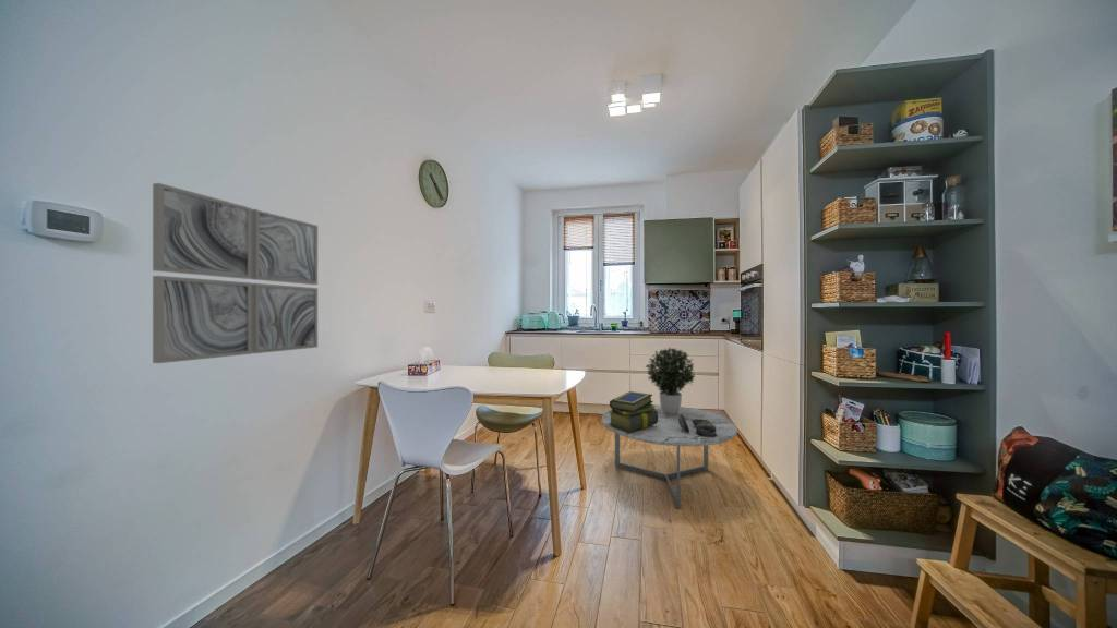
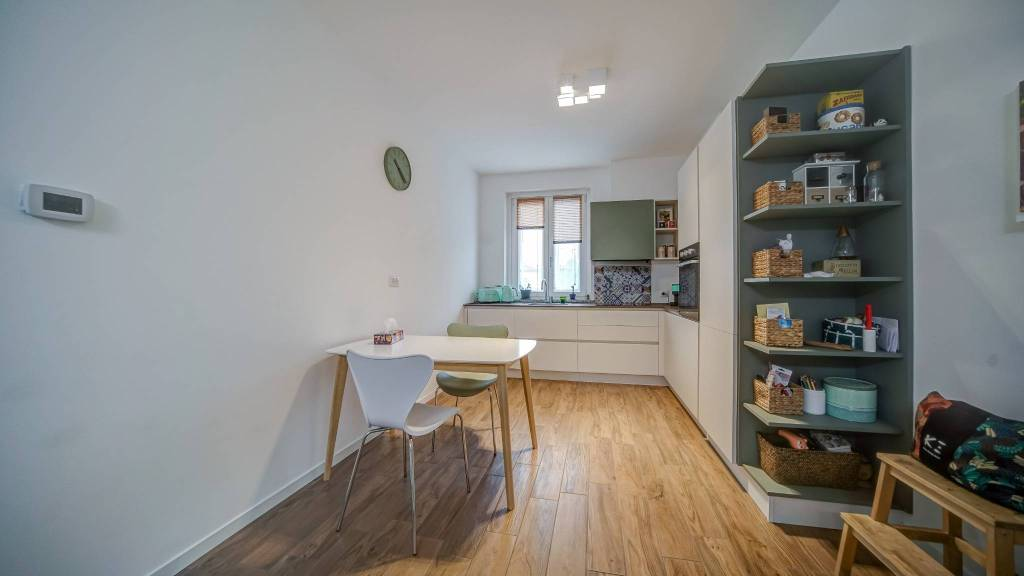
- coffee table (665, 444)
- wall art (250, 282)
- potted plant (671, 379)
- decorative bowl (699, 422)
- stack of books (633, 410)
